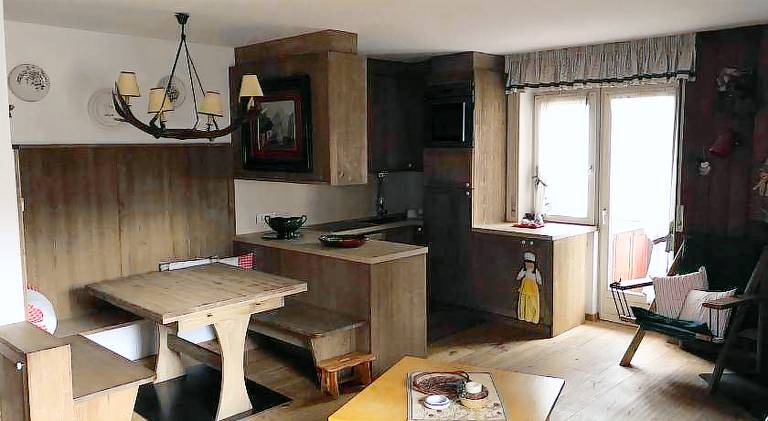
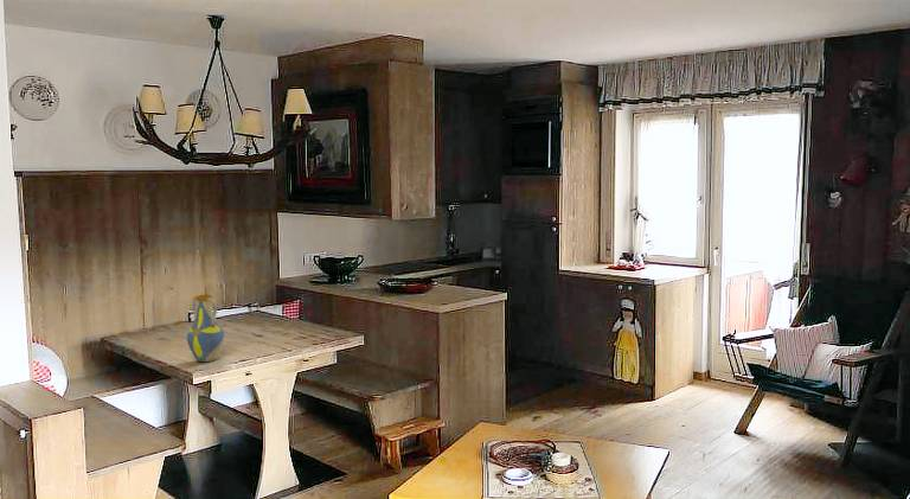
+ vase (205, 327)
